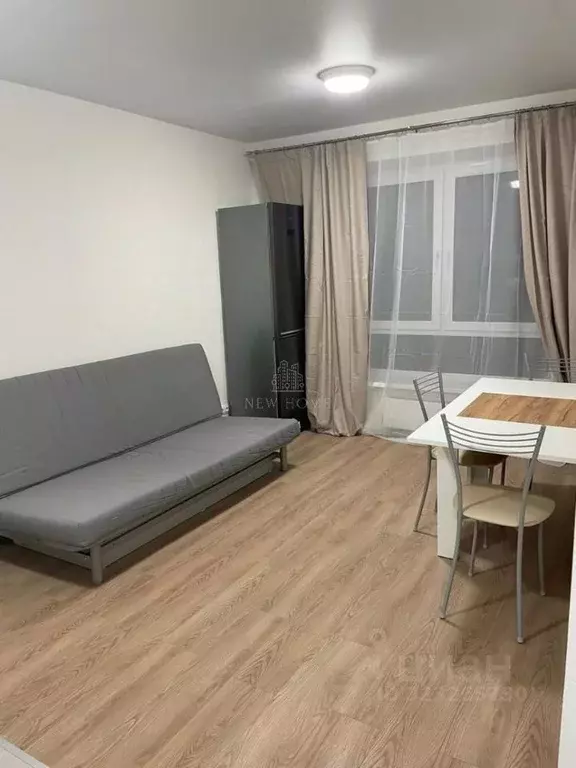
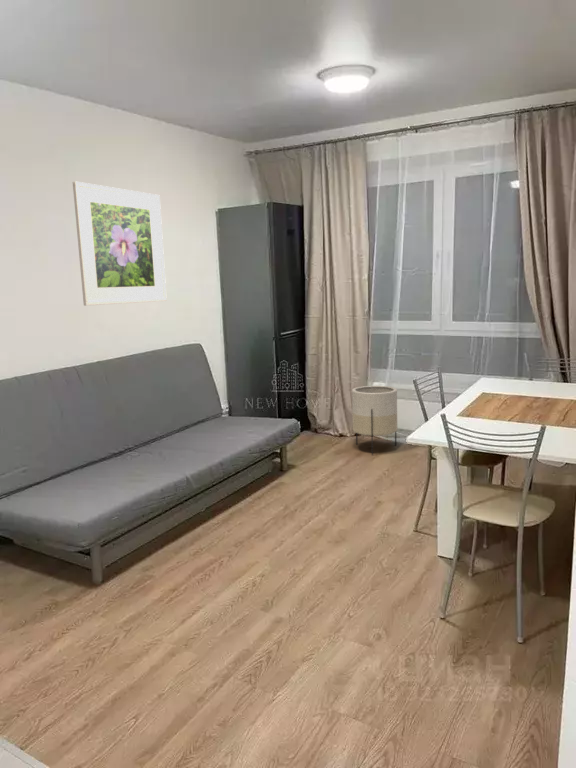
+ planter (375, 419)
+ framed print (124, 246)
